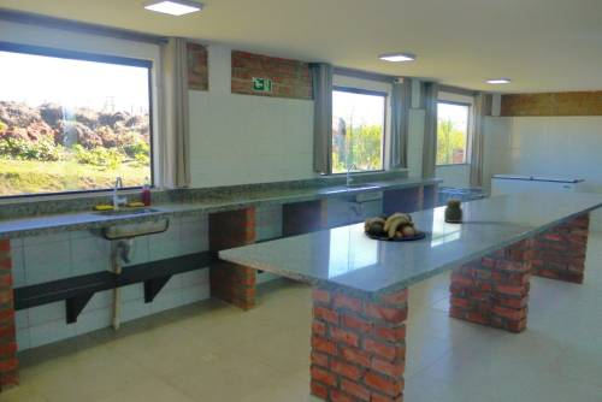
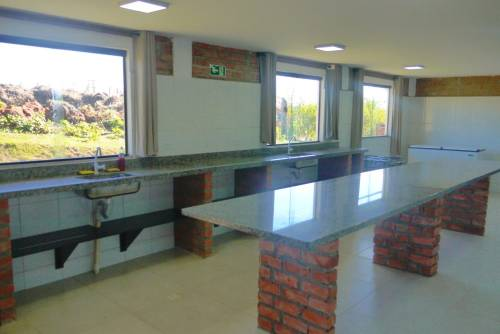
- jar (453, 209)
- fruit bowl (394, 224)
